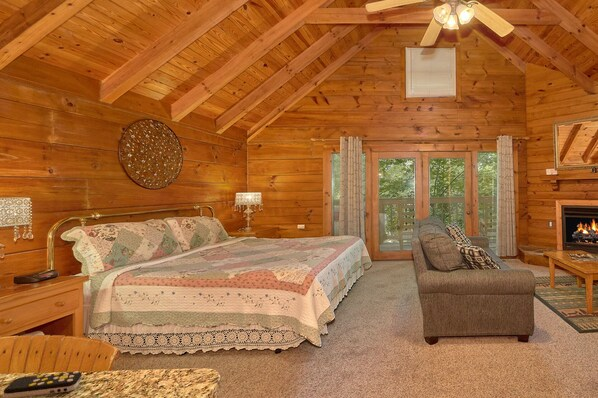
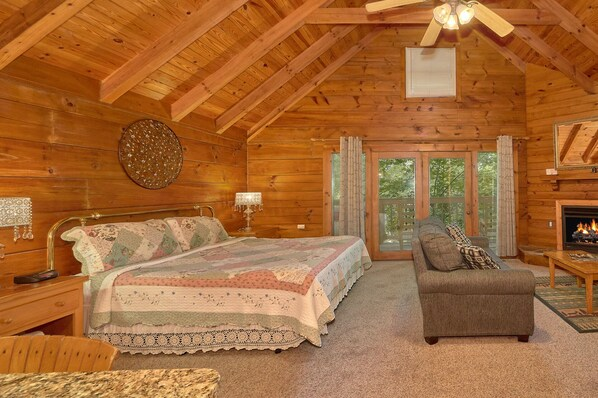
- remote control (44, 384)
